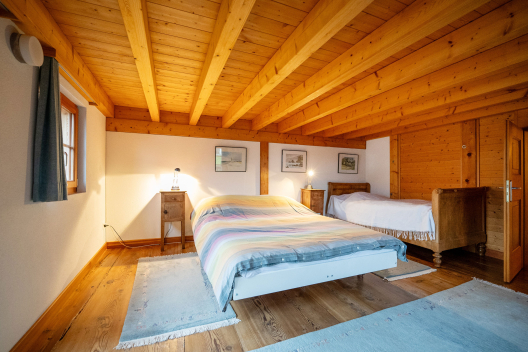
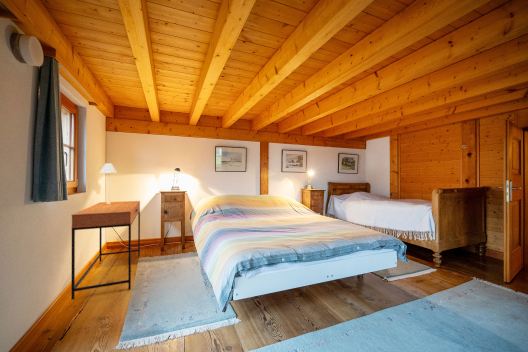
+ desk (101, 239)
+ table lamp (108, 183)
